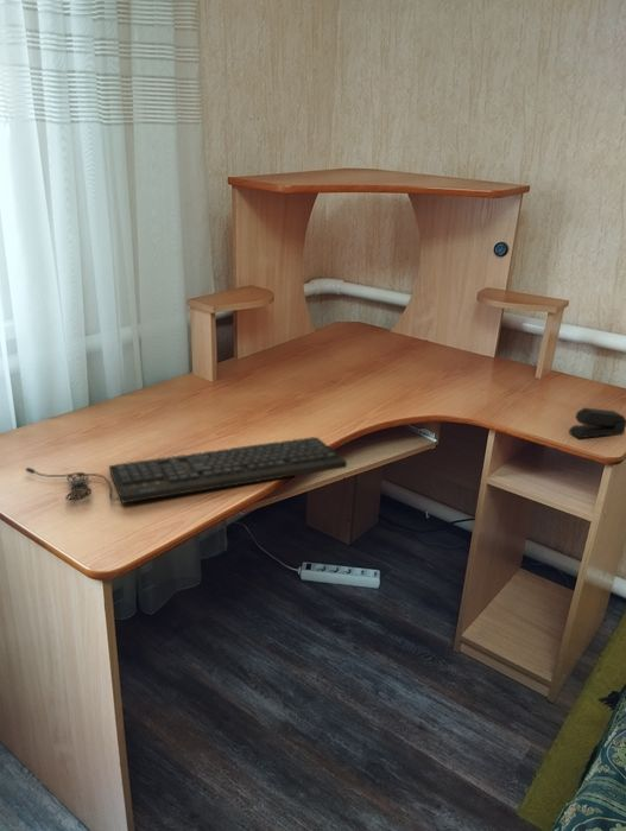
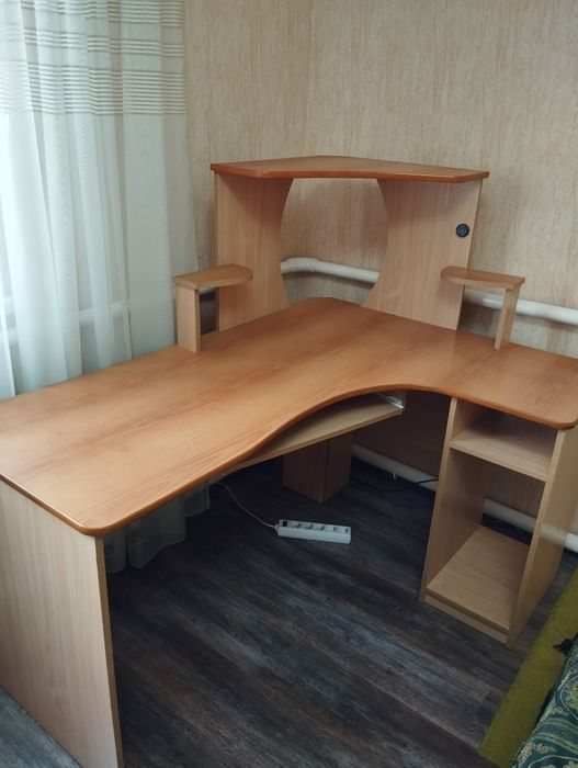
- stapler (599, 420)
- keyboard (190, 465)
